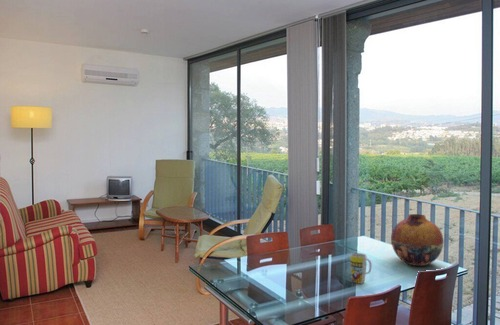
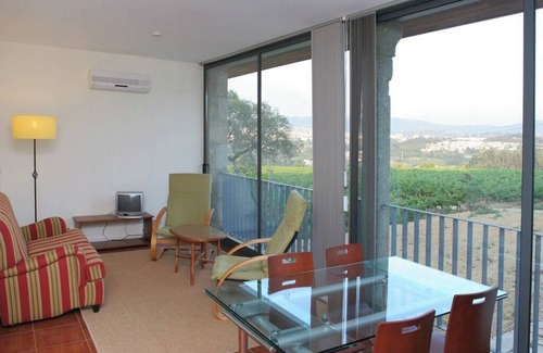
- vase (416, 239)
- mug (361, 269)
